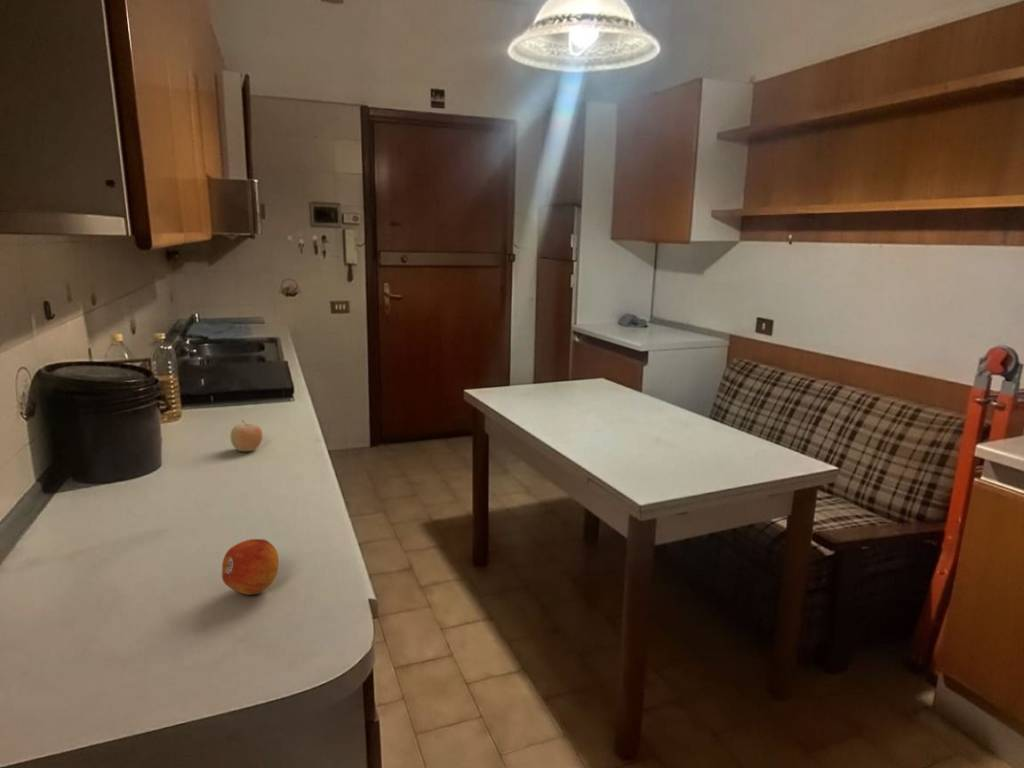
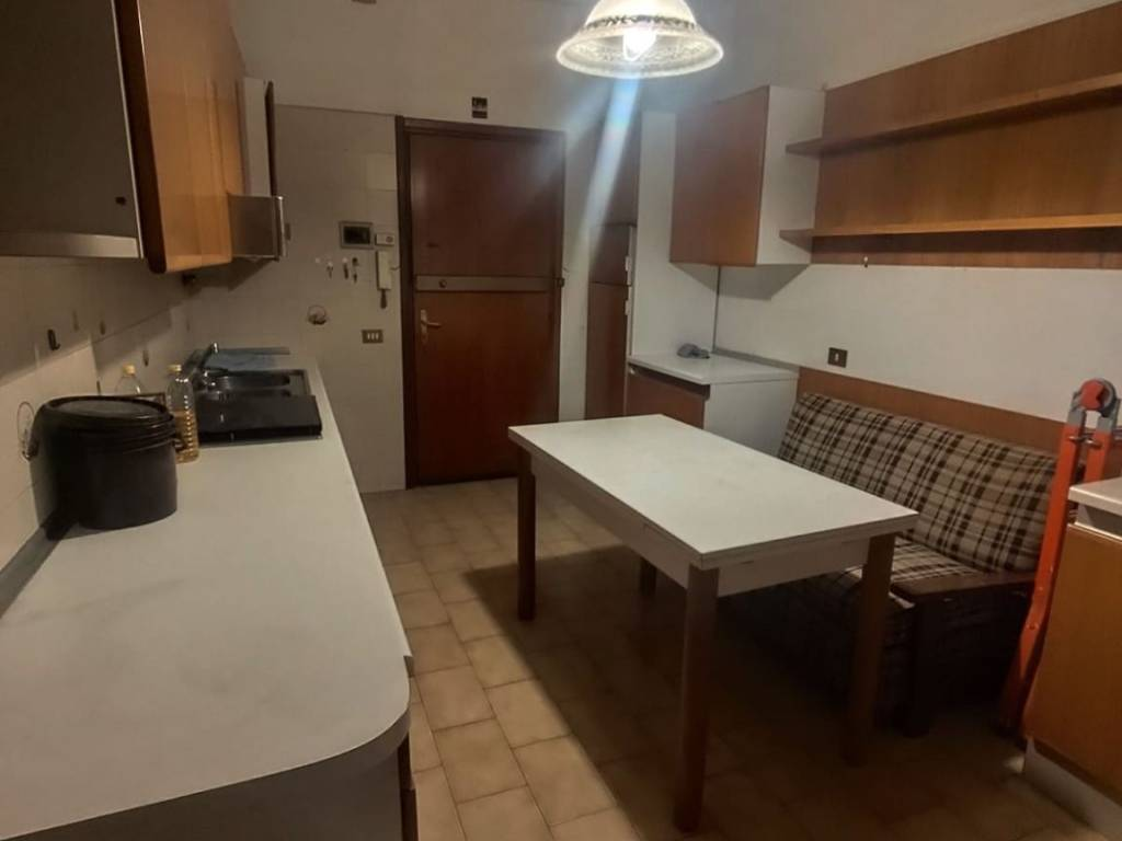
- fruit (246, 434)
- fruit (250, 567)
